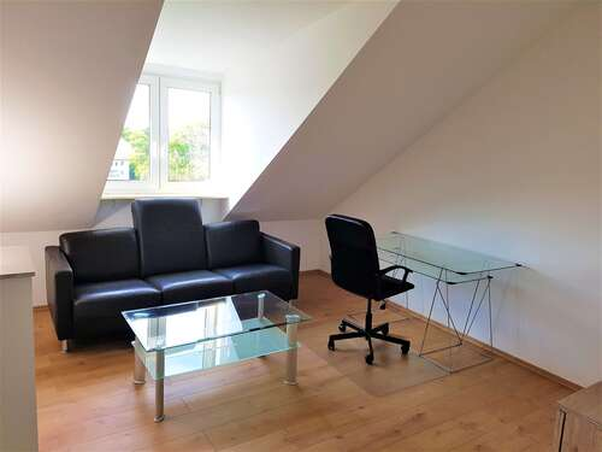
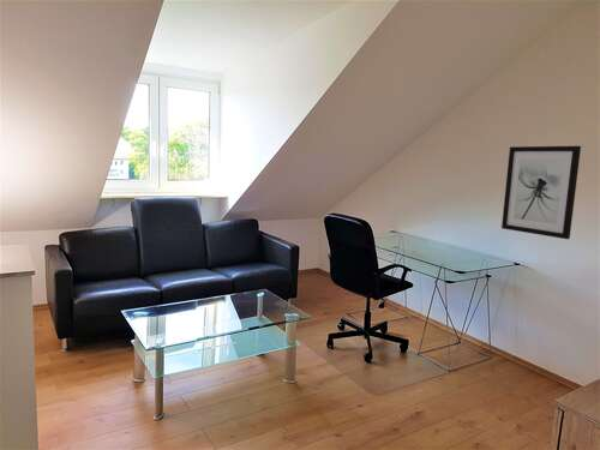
+ wall art (538, 190)
